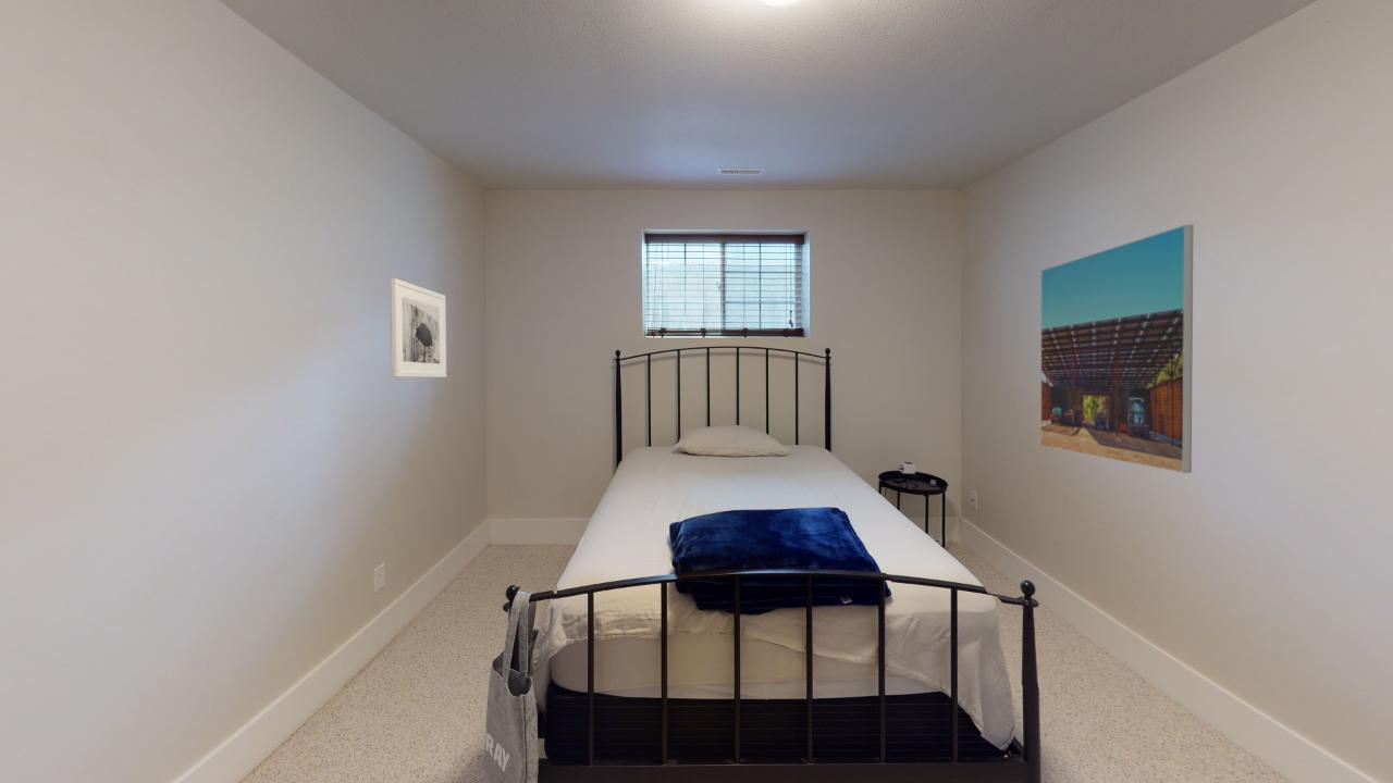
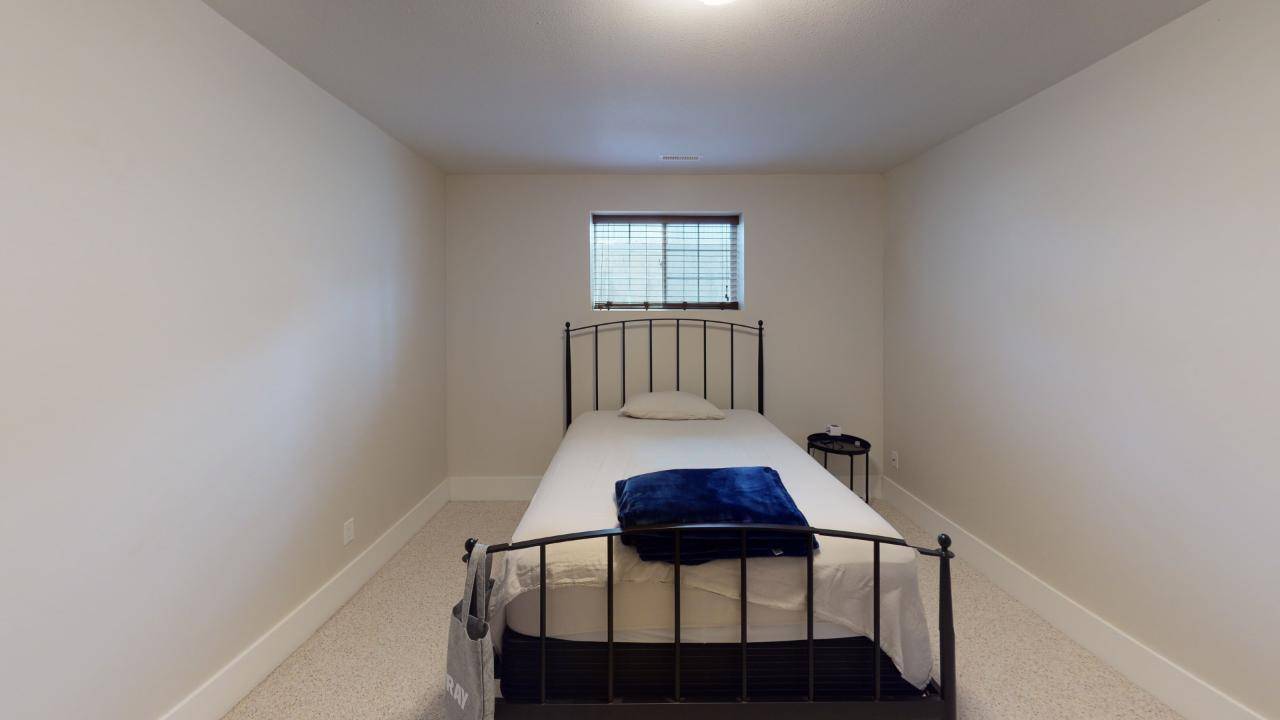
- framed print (1104, 355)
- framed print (420, 332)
